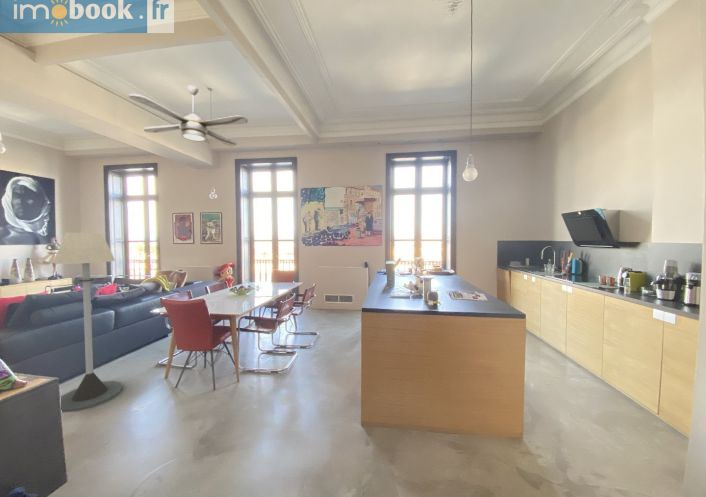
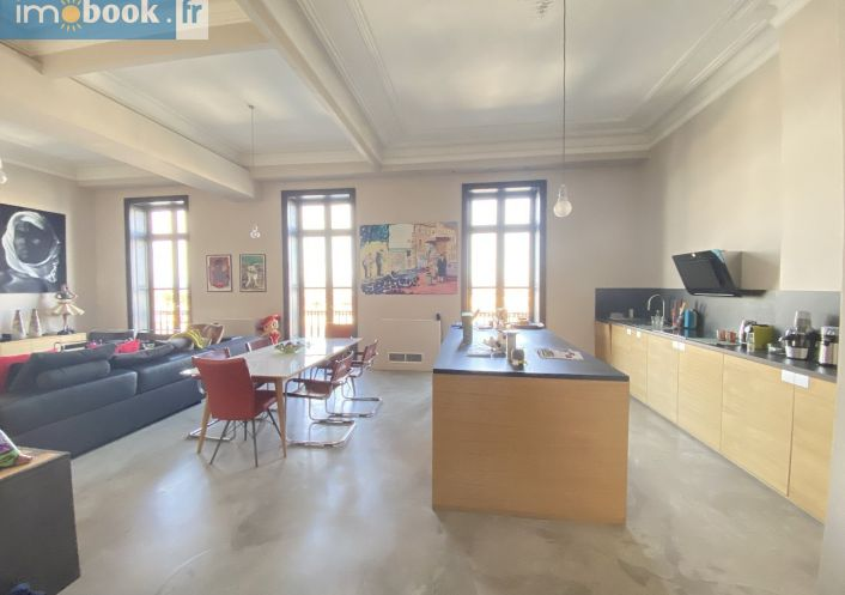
- ceiling fan (193, 113)
- floor lamp (87, 315)
